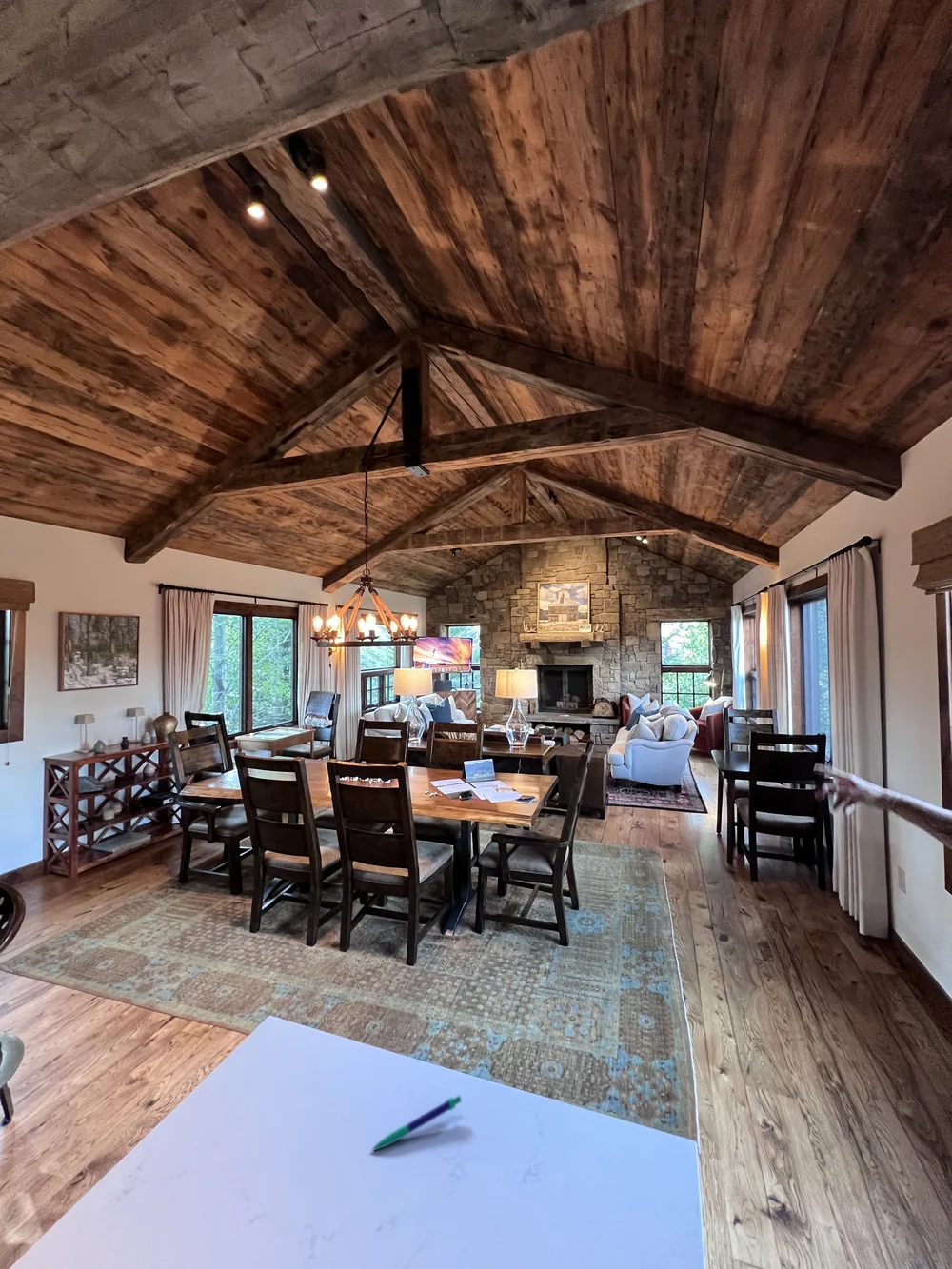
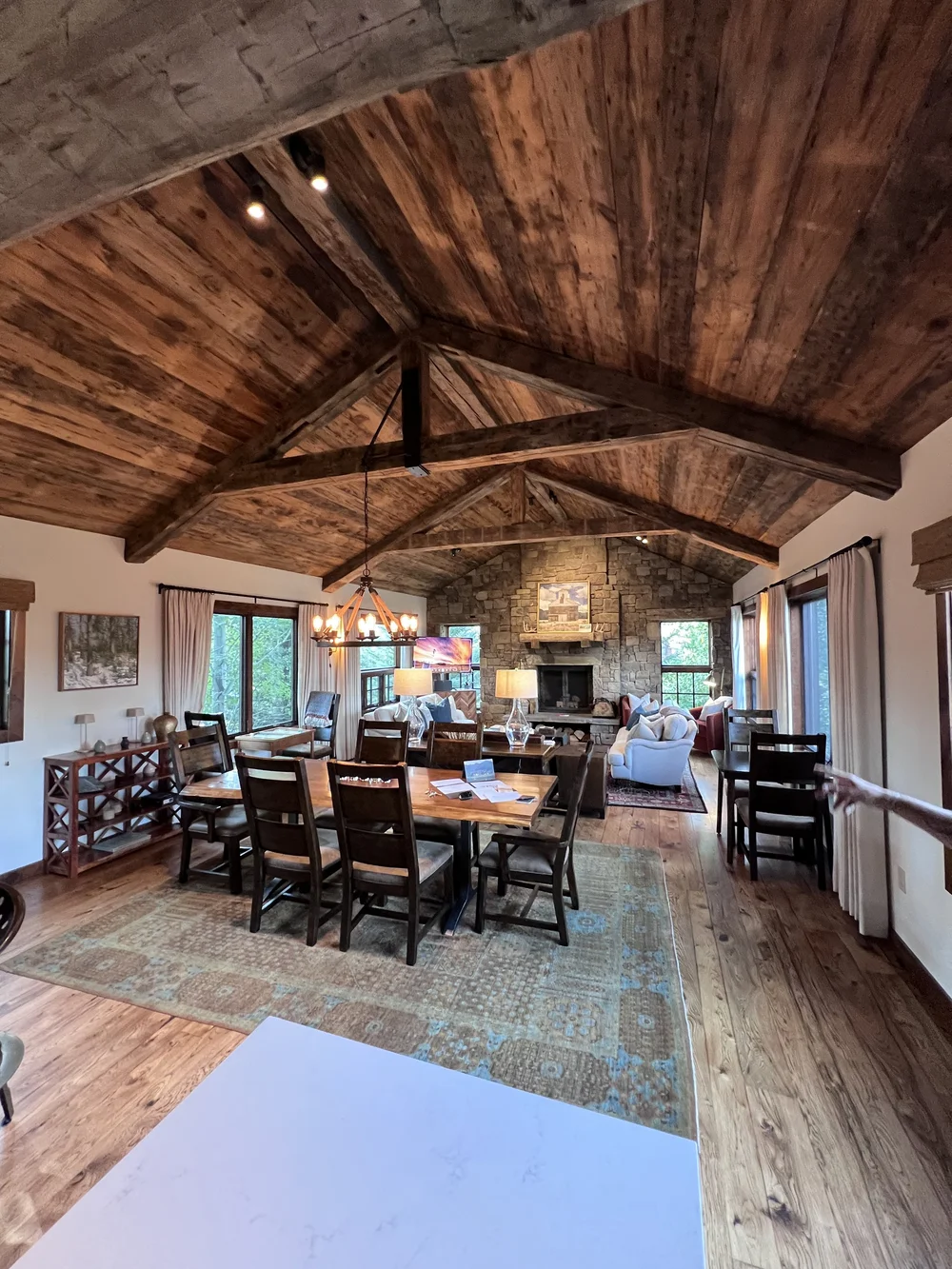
- pen (417, 1121)
